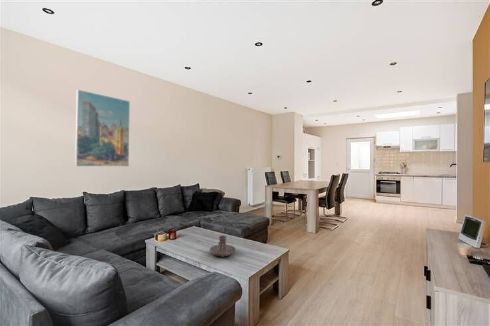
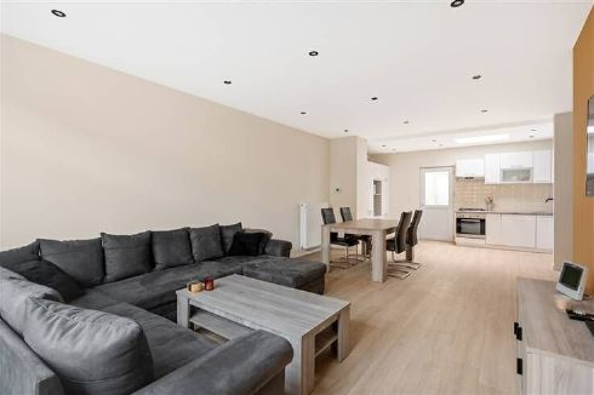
- candle holder (222, 246)
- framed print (104, 131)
